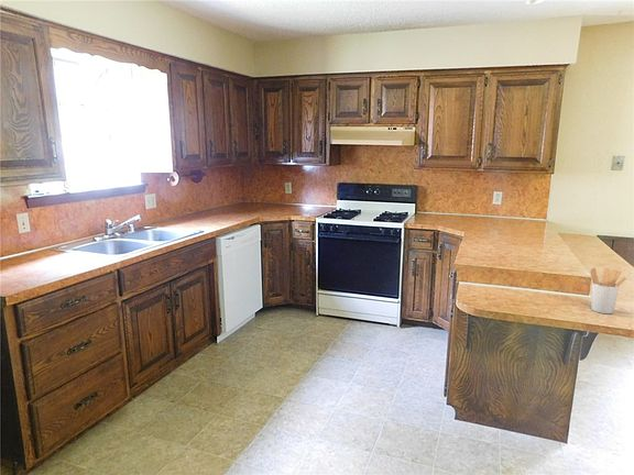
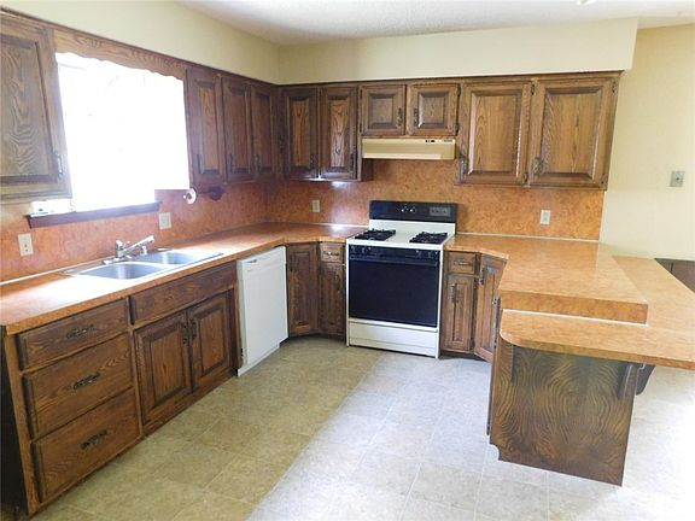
- utensil holder (605, 289)
